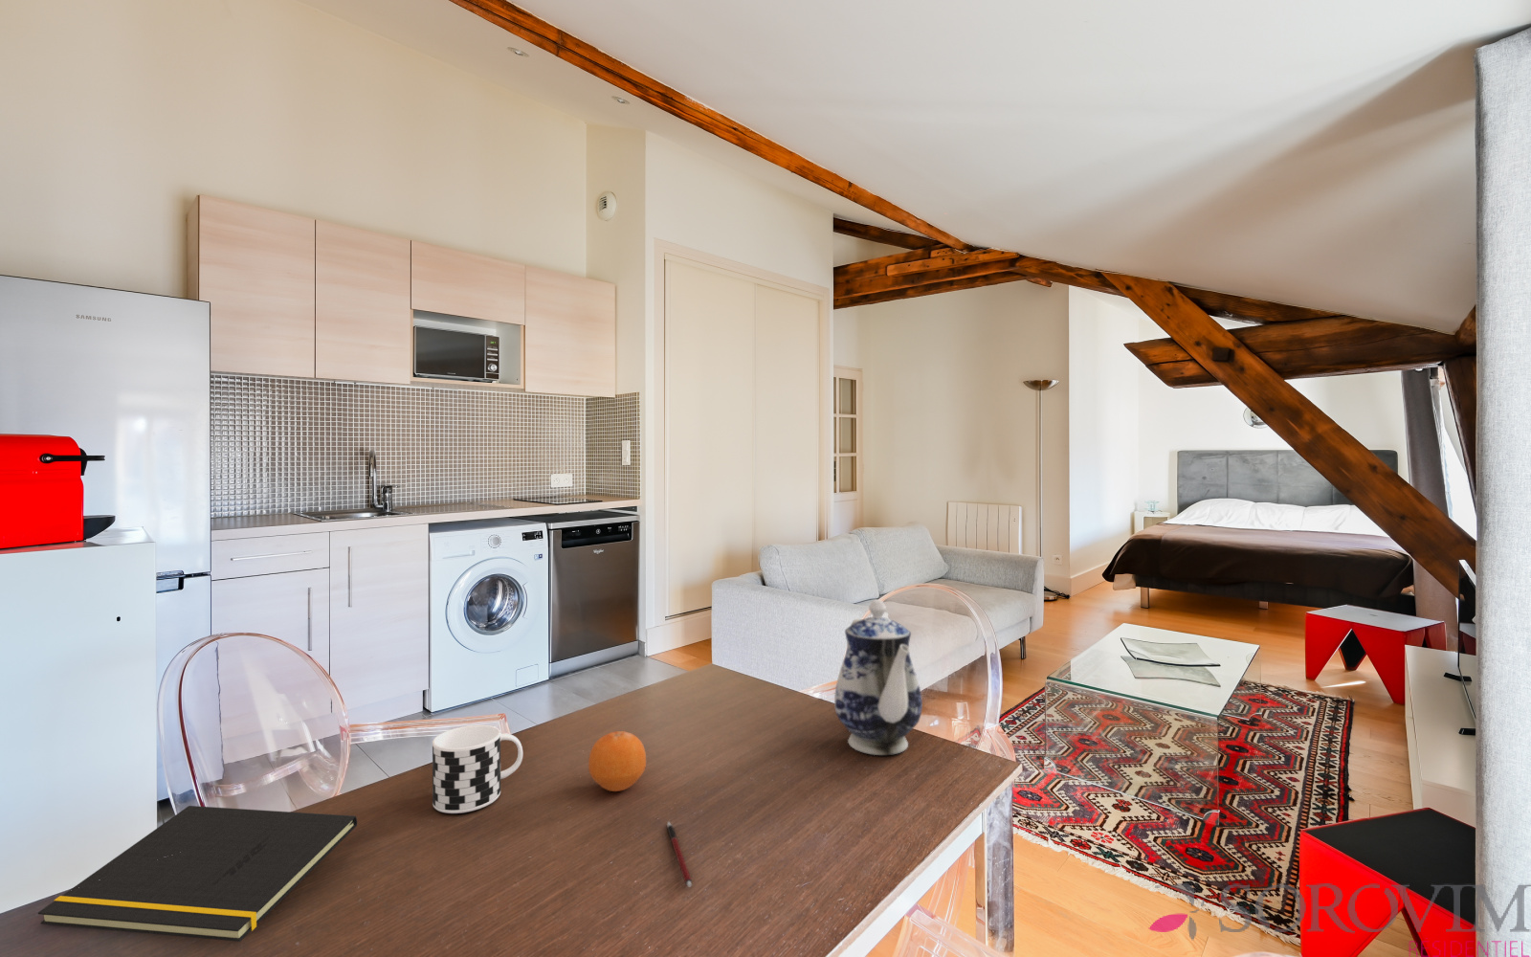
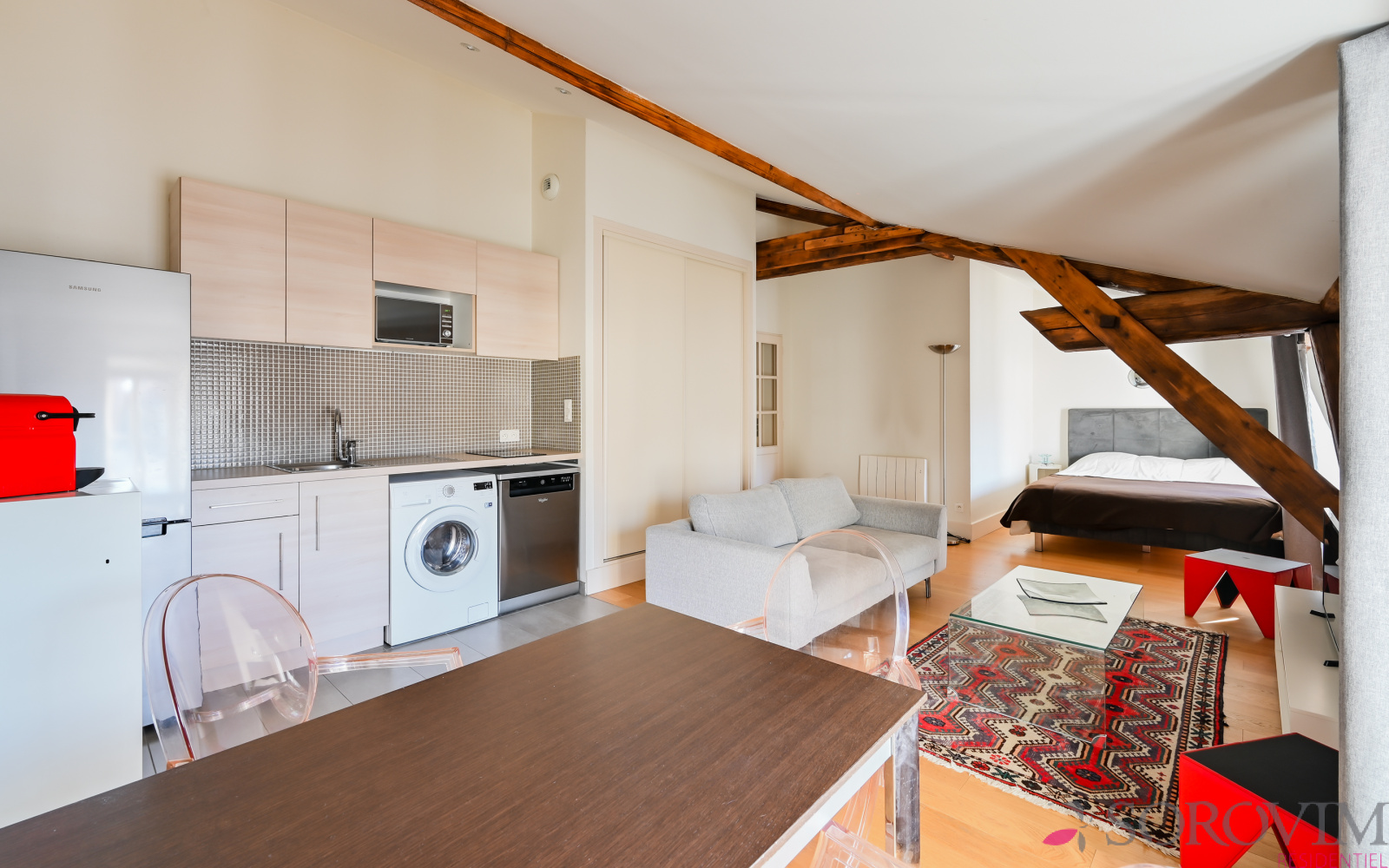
- notepad (212, 865)
- fruit (617, 761)
- teapot (877, 671)
- pen (678, 851)
- cup (478, 765)
